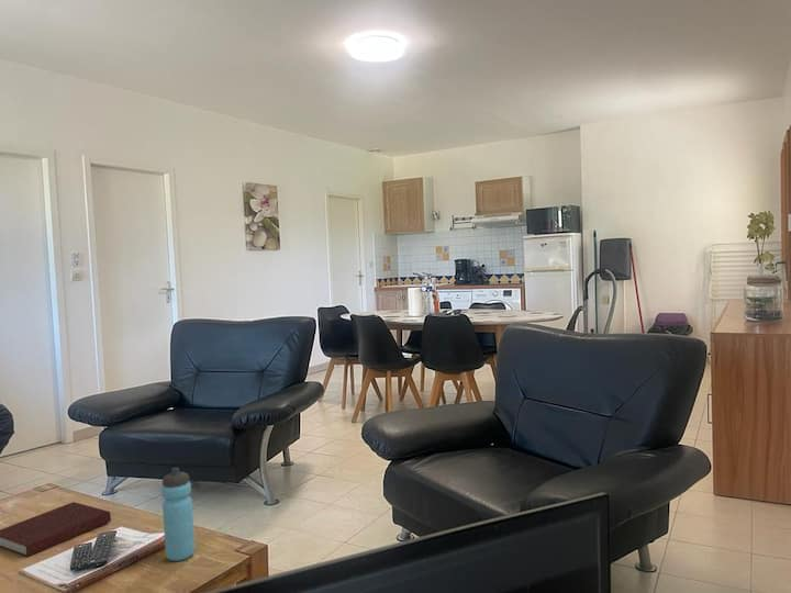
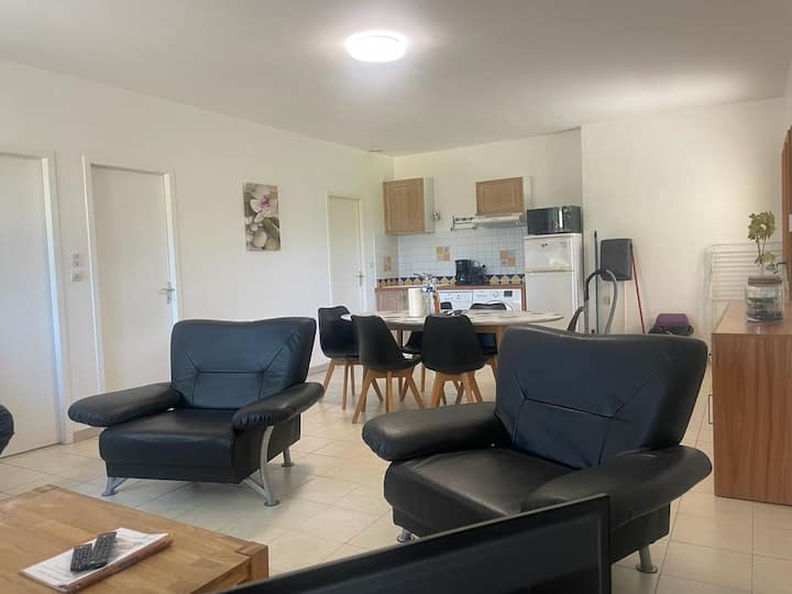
- water bottle (177, 512)
- notebook (53, 527)
